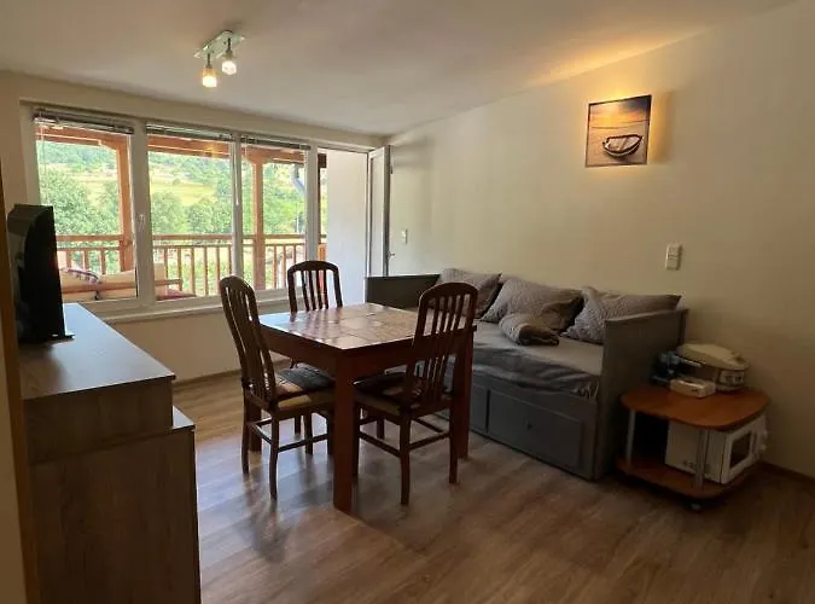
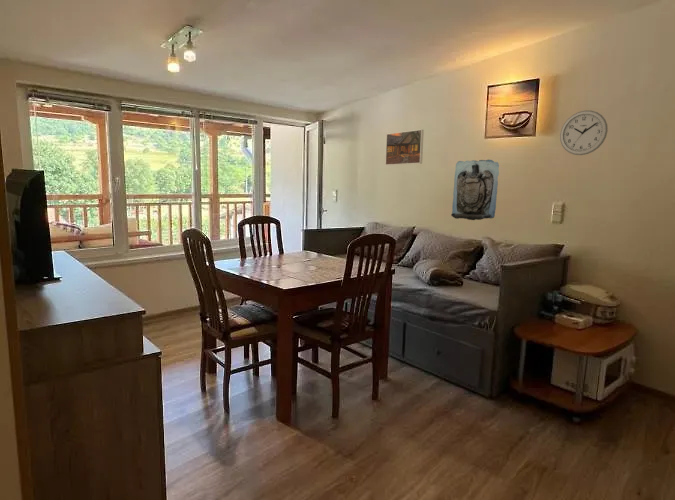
+ stone relief (473, 190)
+ wall clock (582, 132)
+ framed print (403, 148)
